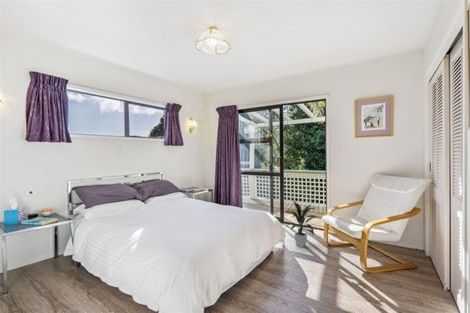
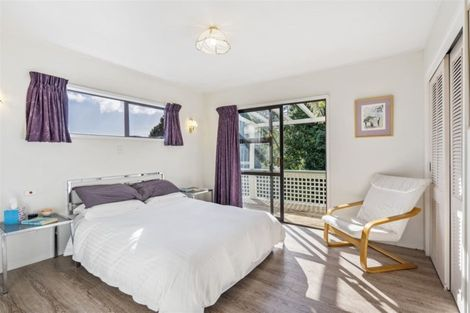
- indoor plant (302, 223)
